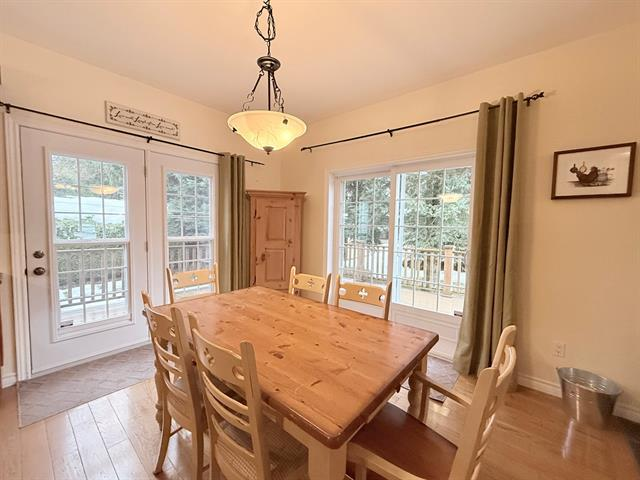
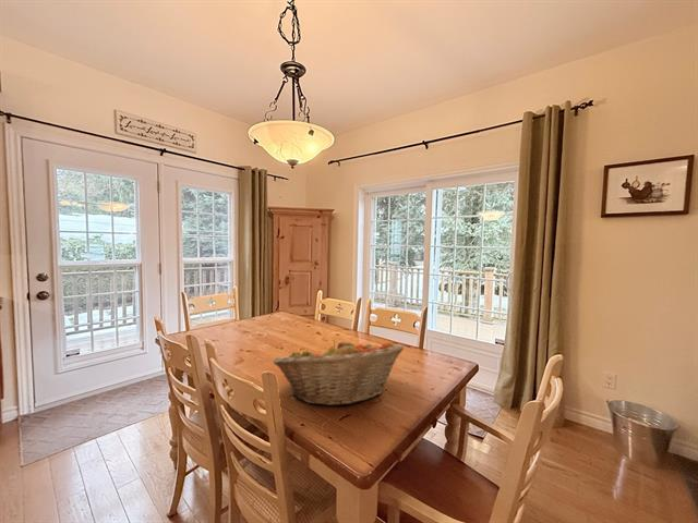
+ fruit basket (339, 363)
